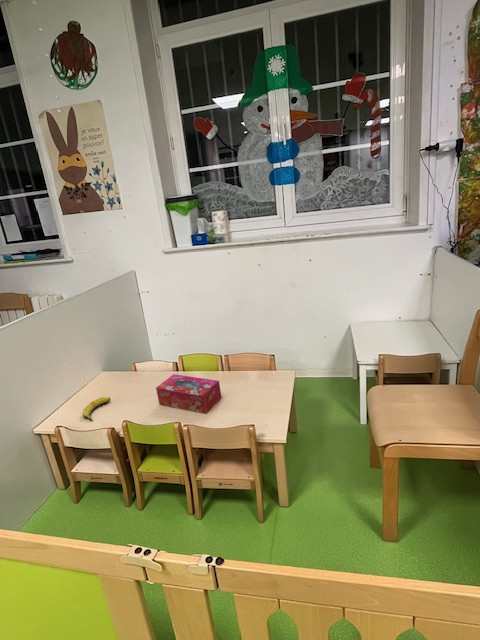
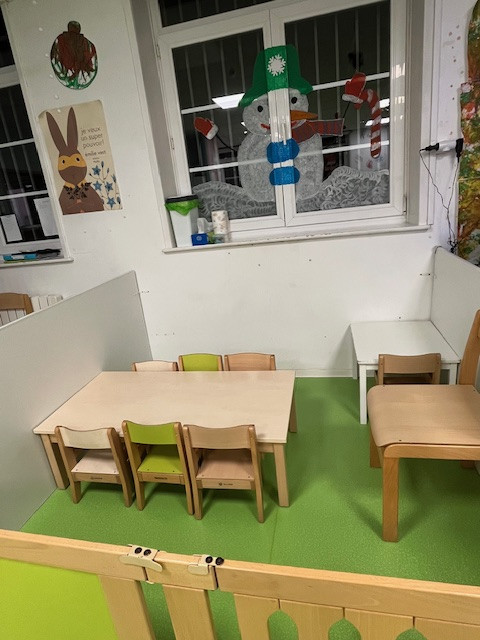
- tissue box (188, 392)
- banana (94, 408)
